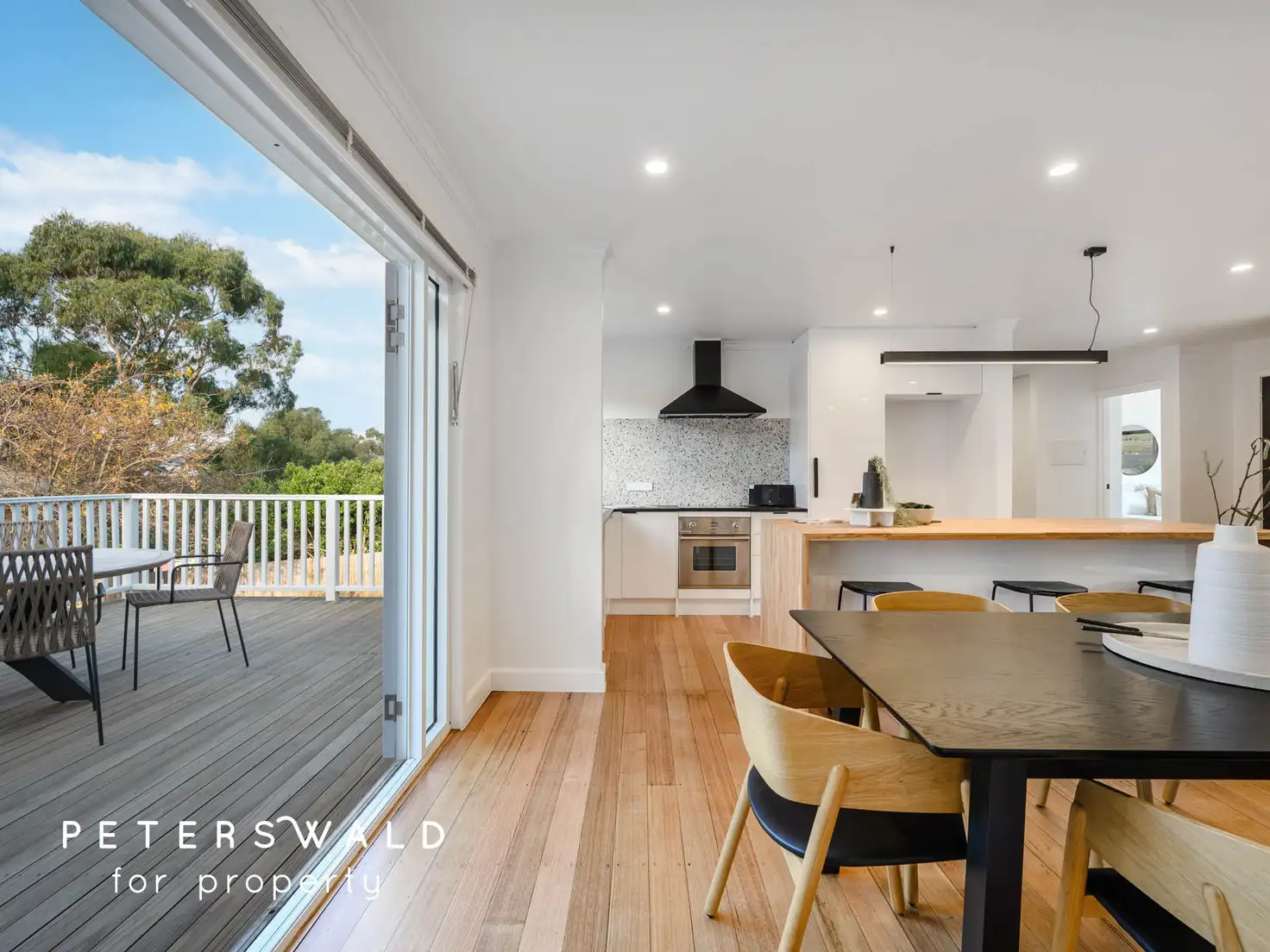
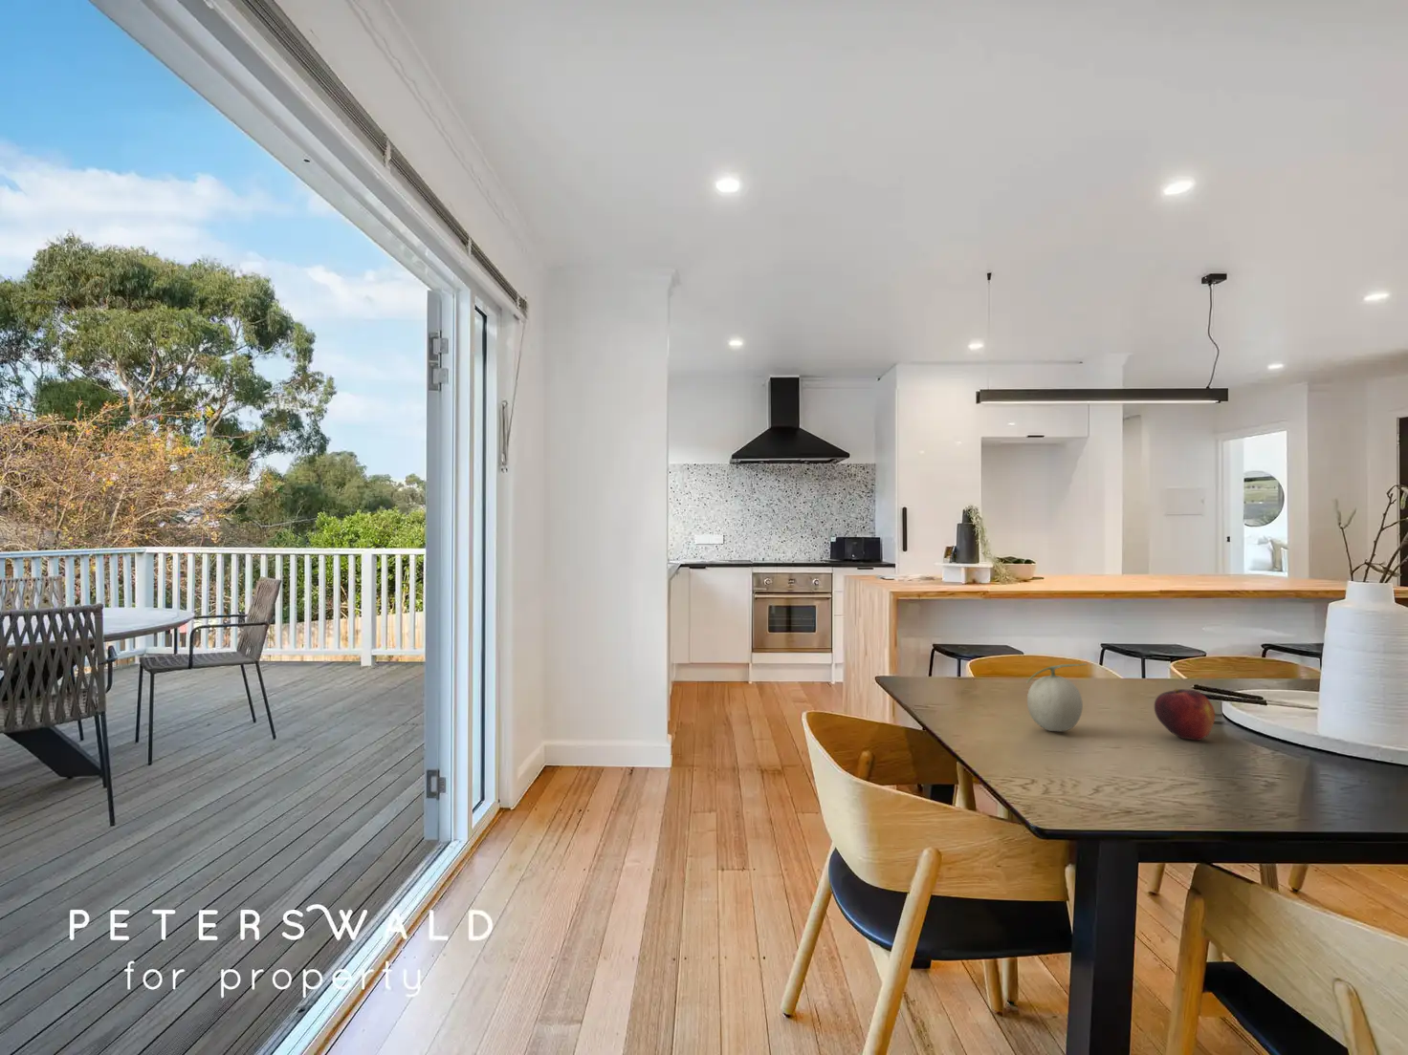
+ fruit (1052, 695)
+ fruit (1183, 711)
